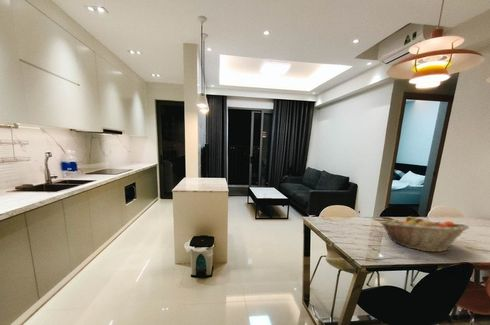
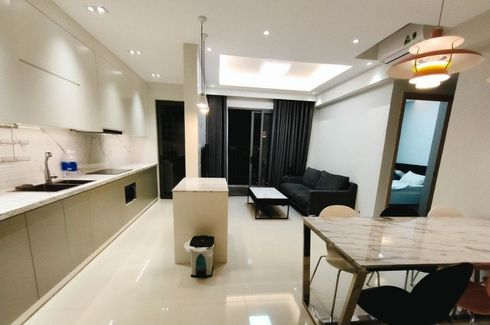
- fruit basket (420, 229)
